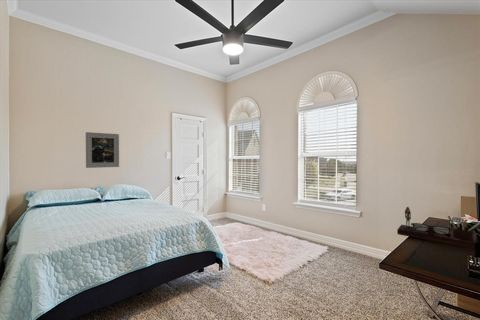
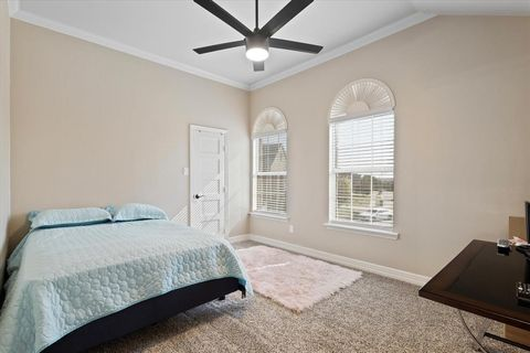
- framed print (103, 150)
- desk organizer (436, 226)
